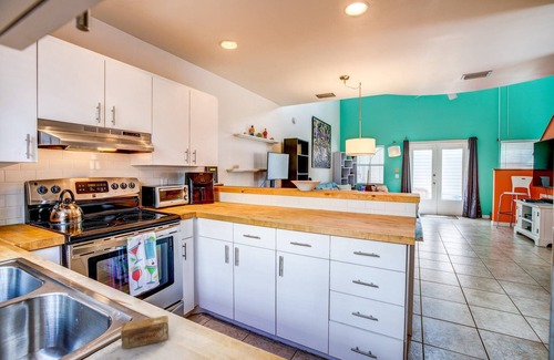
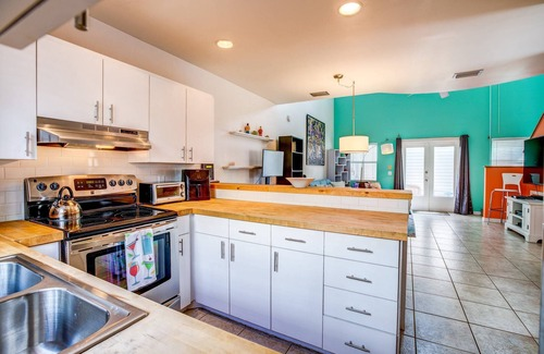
- soap bar (145, 331)
